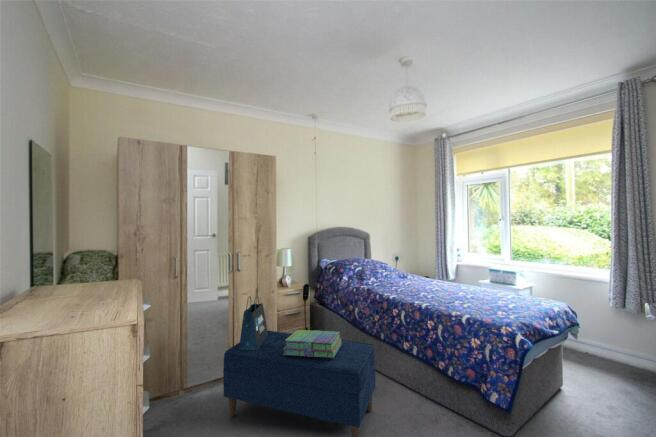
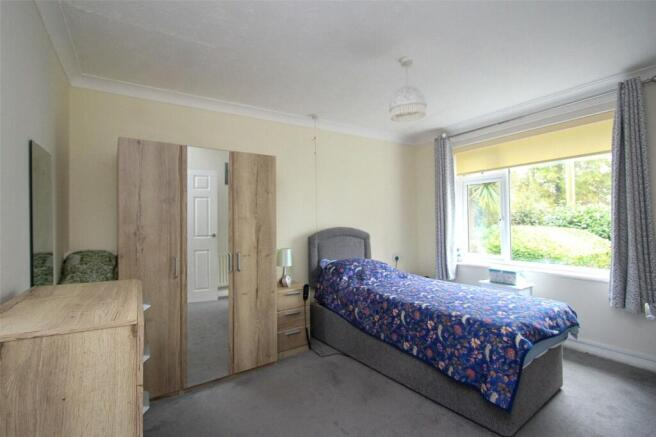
- tote bag (253, 319)
- bench (301, 380)
- stack of books (313, 344)
